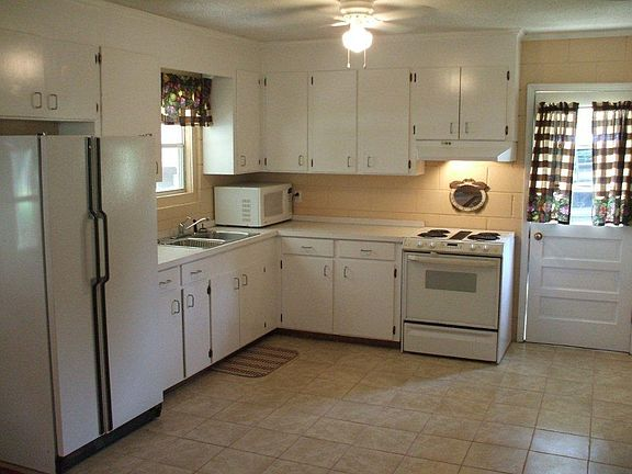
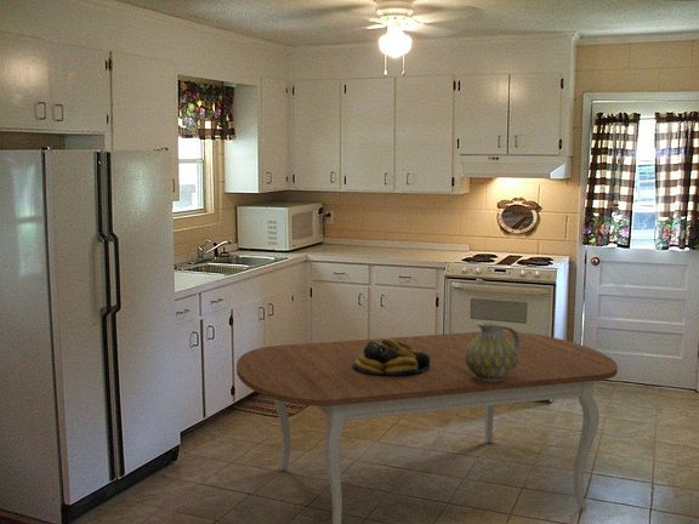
+ pitcher (495, 348)
+ dining table (425, 411)
+ fruit bowl (390, 353)
